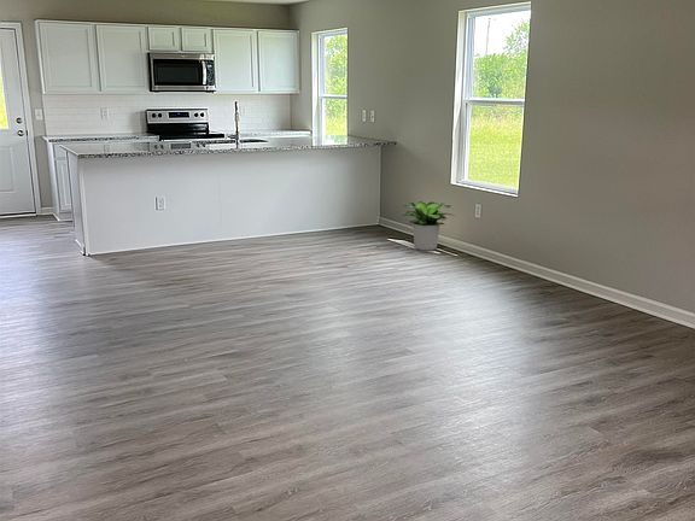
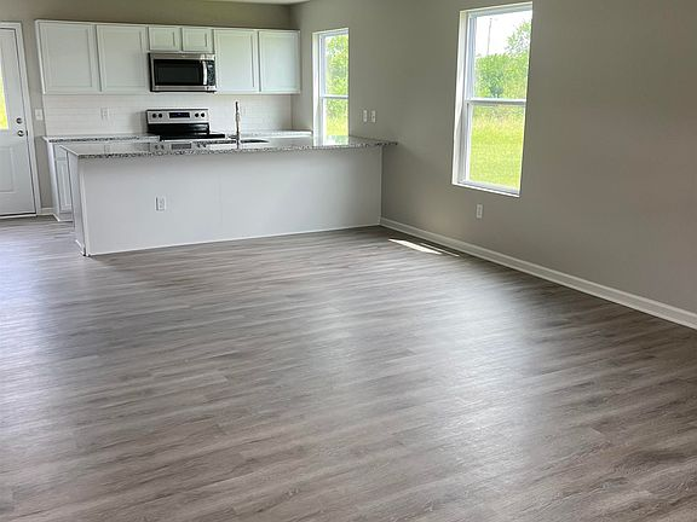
- potted plant (430, 227)
